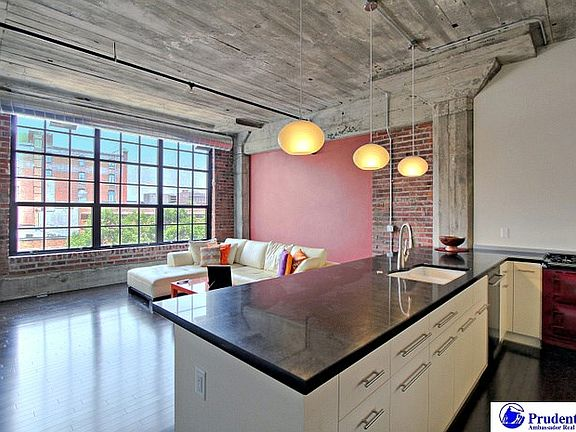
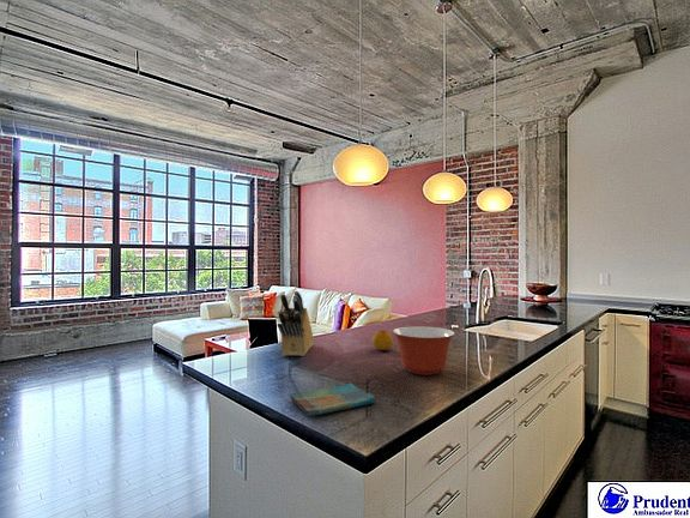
+ mixing bowl (423, 350)
+ fruit (382, 339)
+ dish towel (332, 397)
+ knife block (296, 320)
